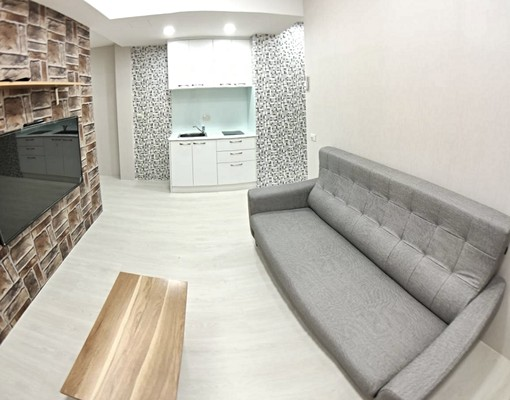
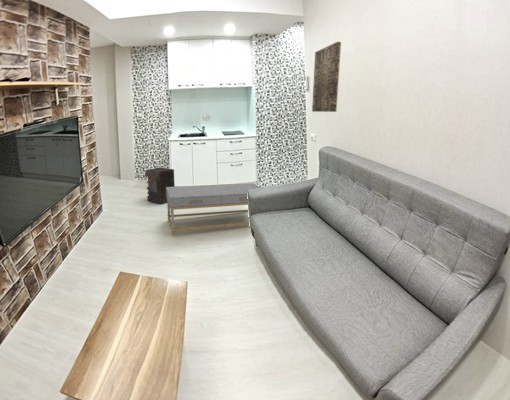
+ wall art (325, 80)
+ storage bin (160, 185)
+ coffee table (216, 206)
